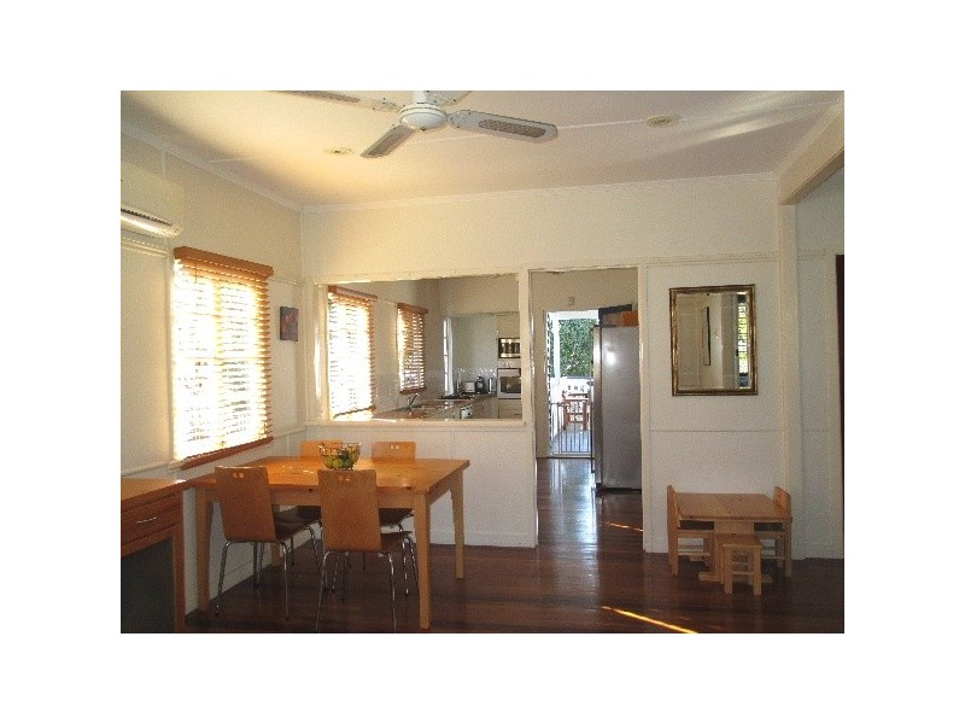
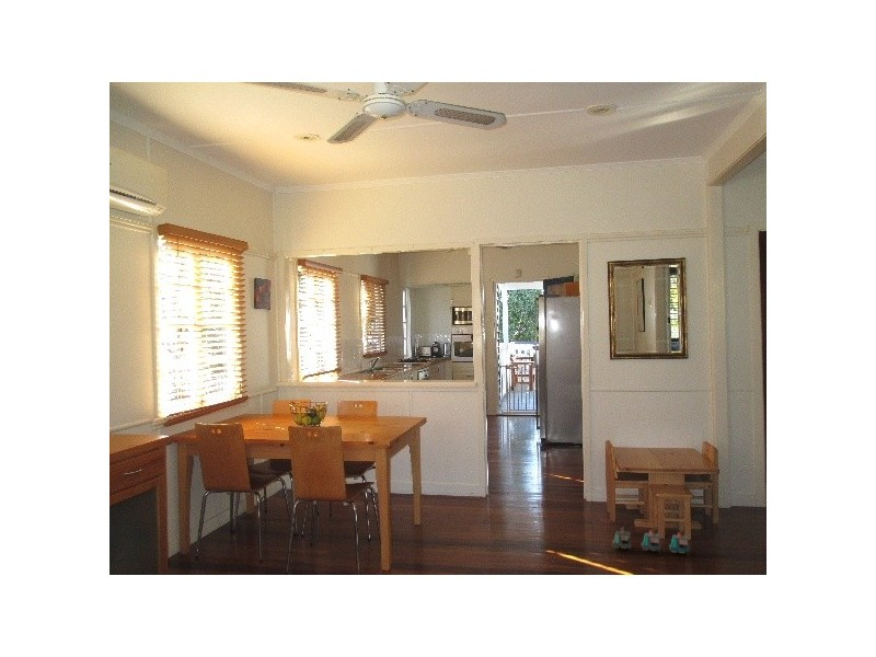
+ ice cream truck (649, 539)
